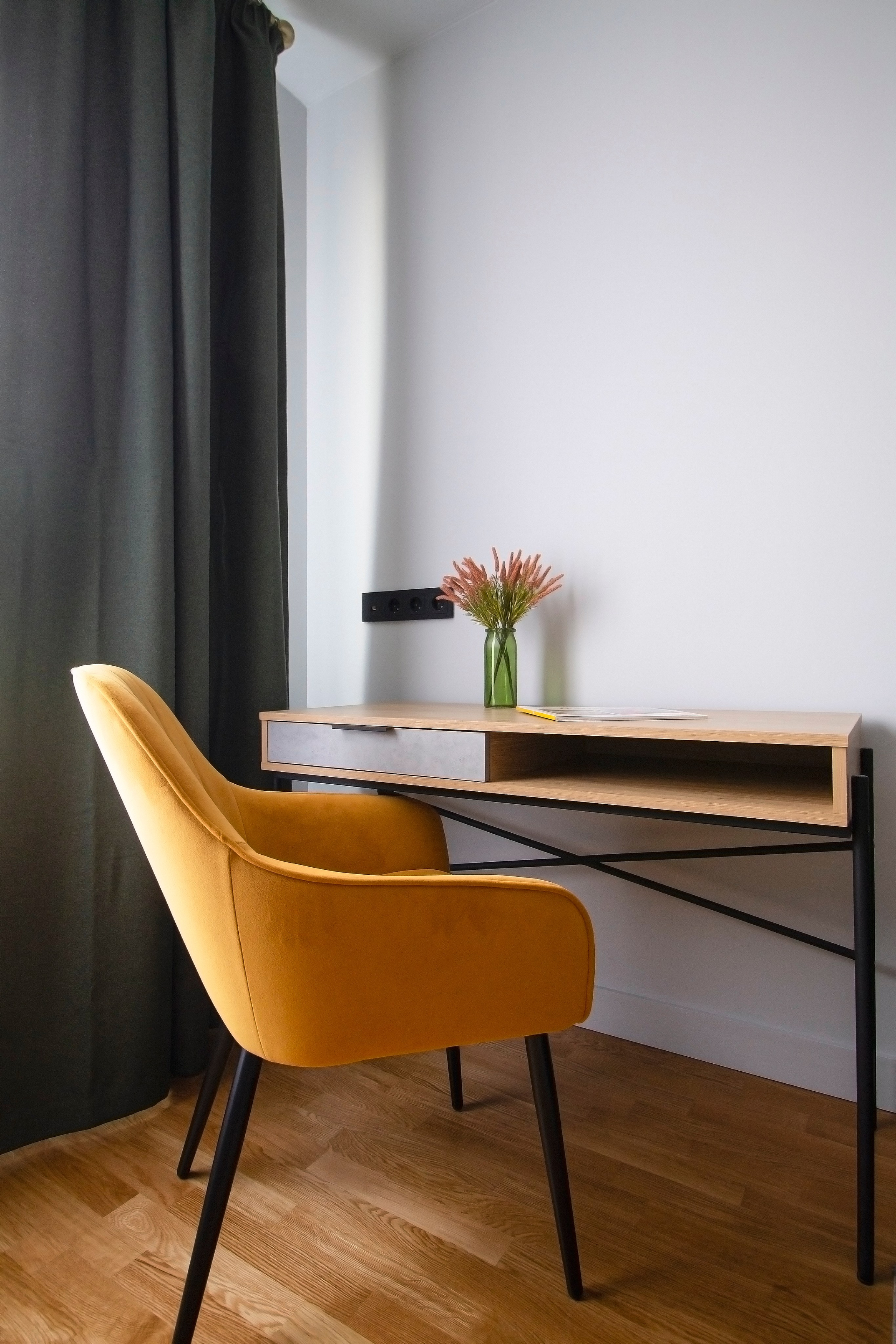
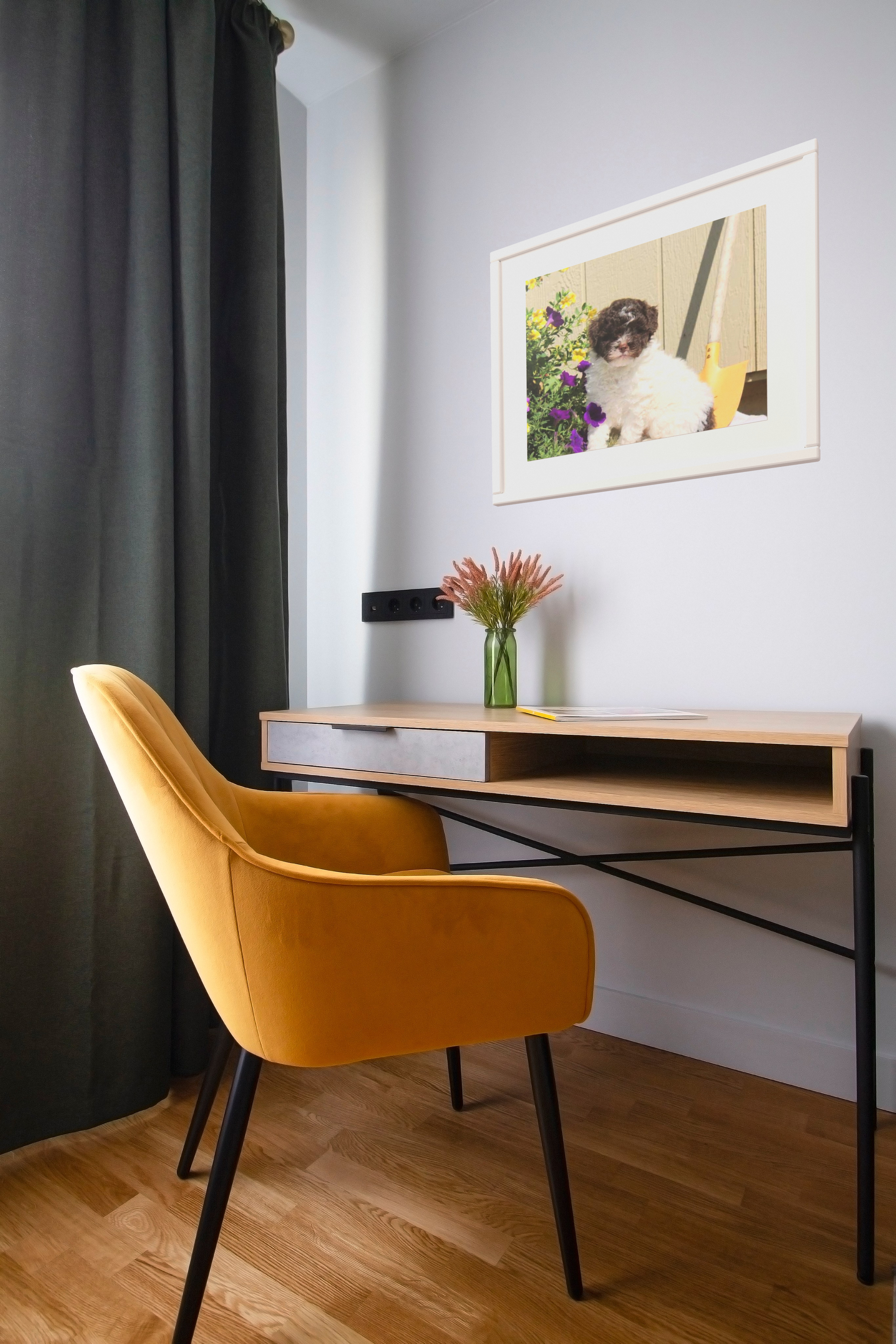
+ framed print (637, 345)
